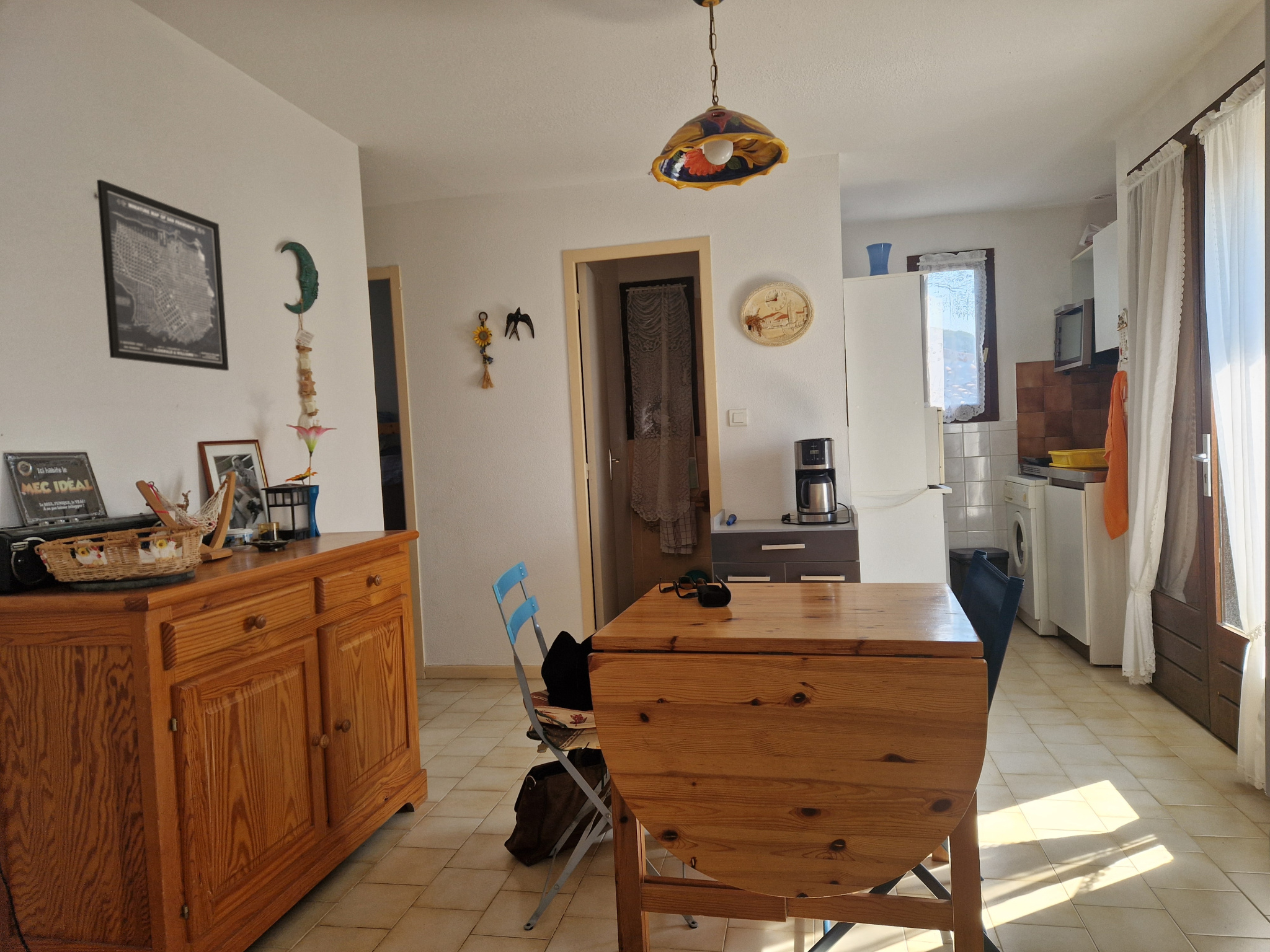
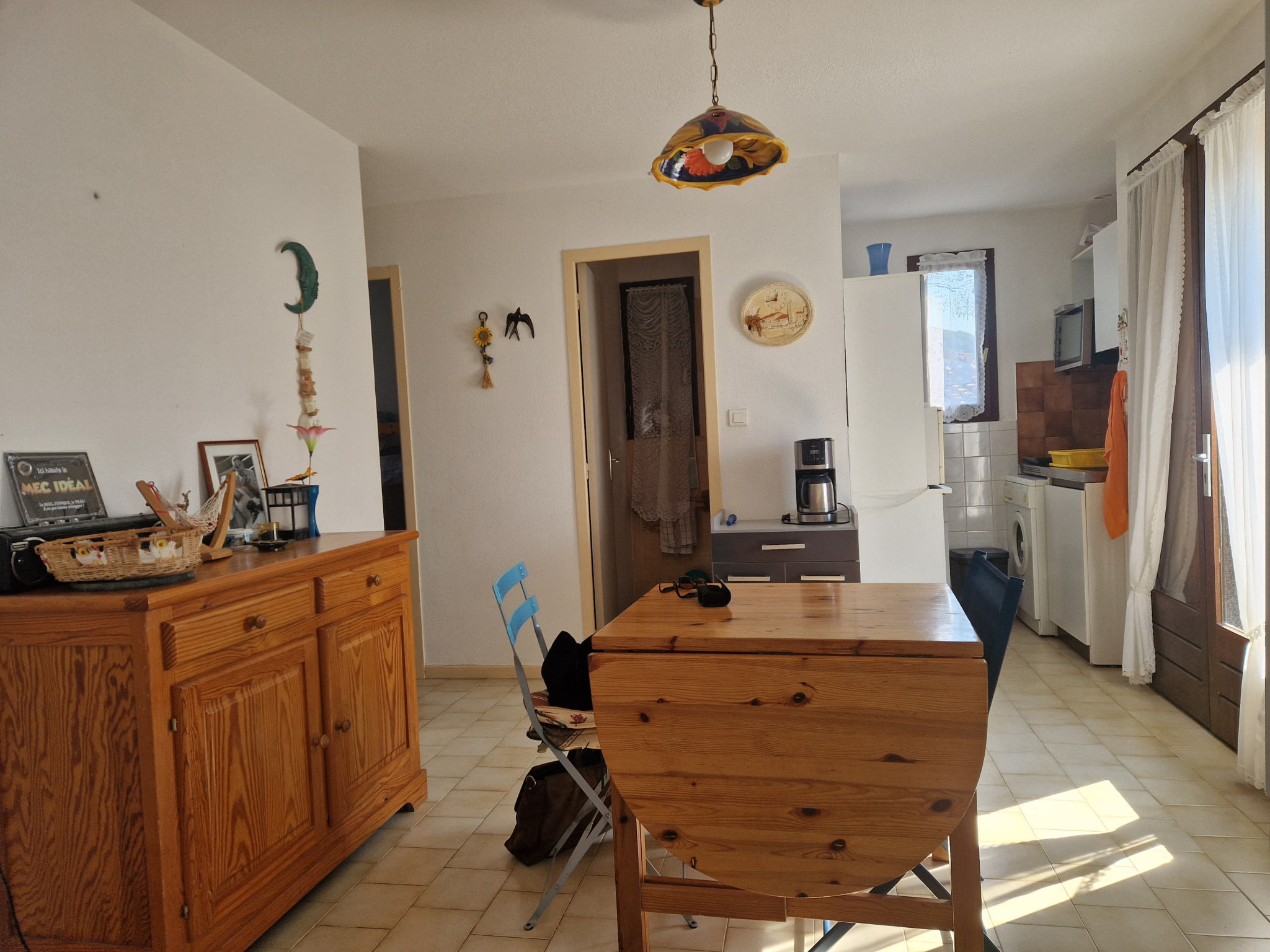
- wall art (169, 284)
